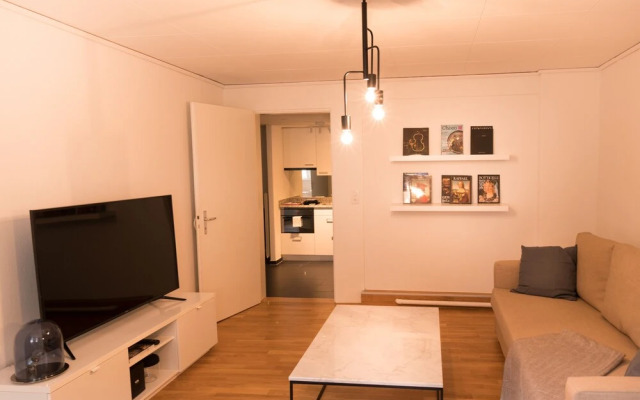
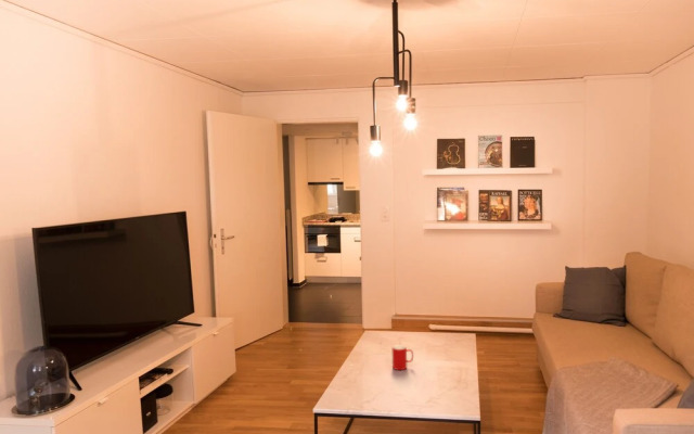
+ cup (402, 357)
